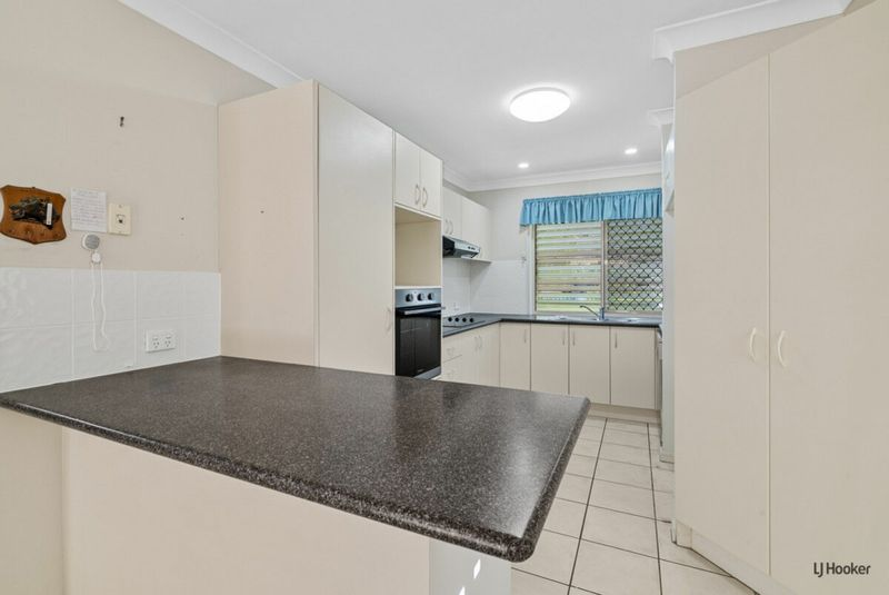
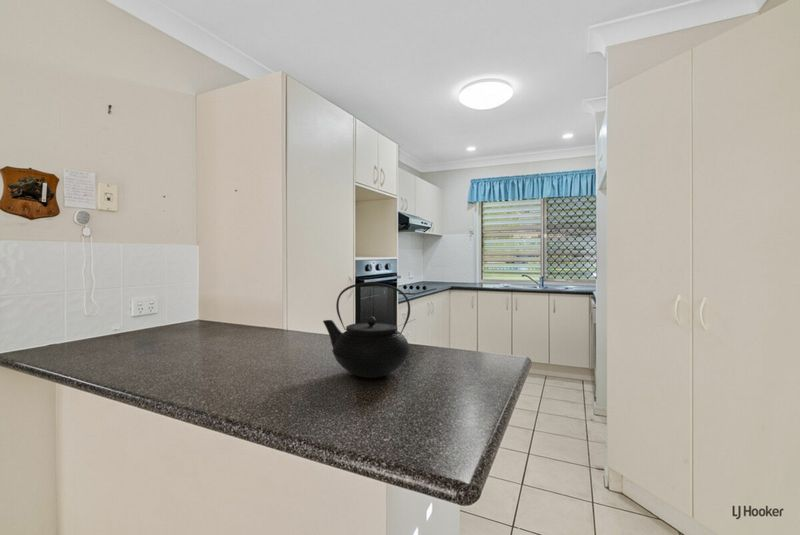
+ teapot (364, 328)
